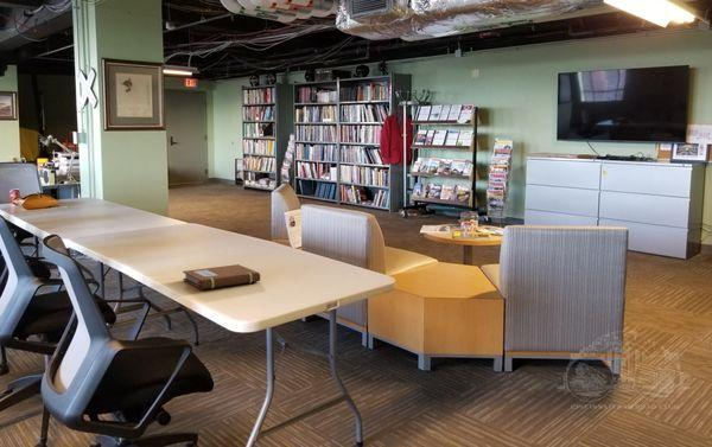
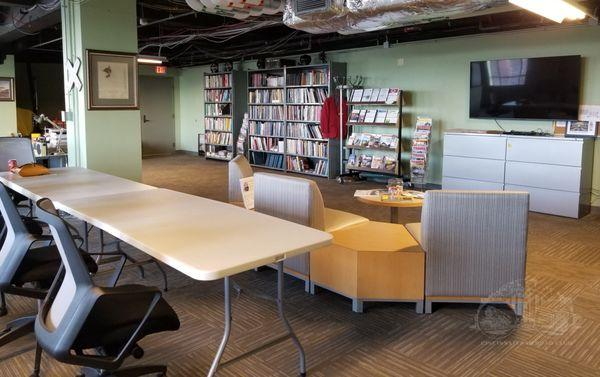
- notebook (220, 276)
